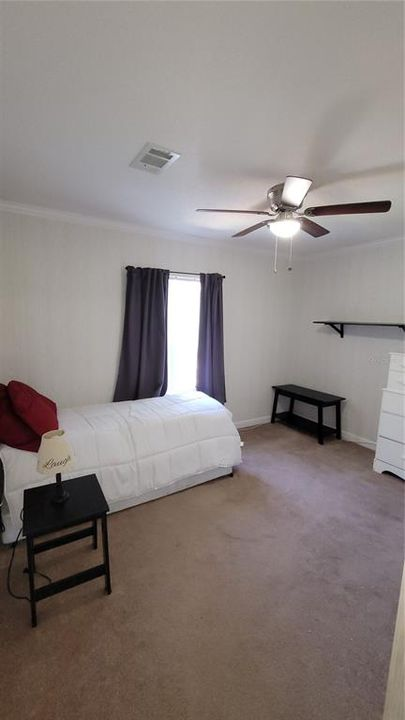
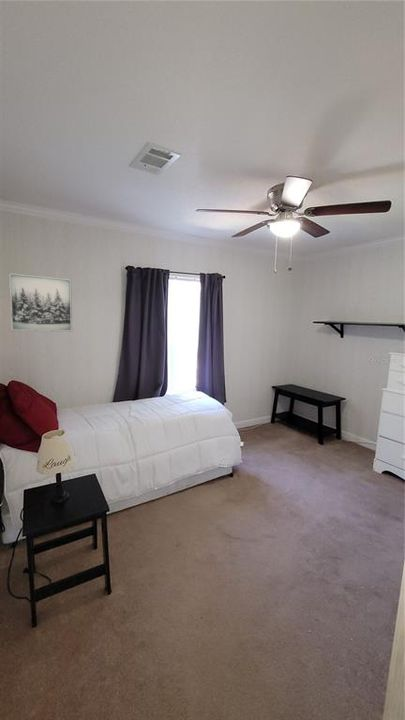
+ wall art (42, 304)
